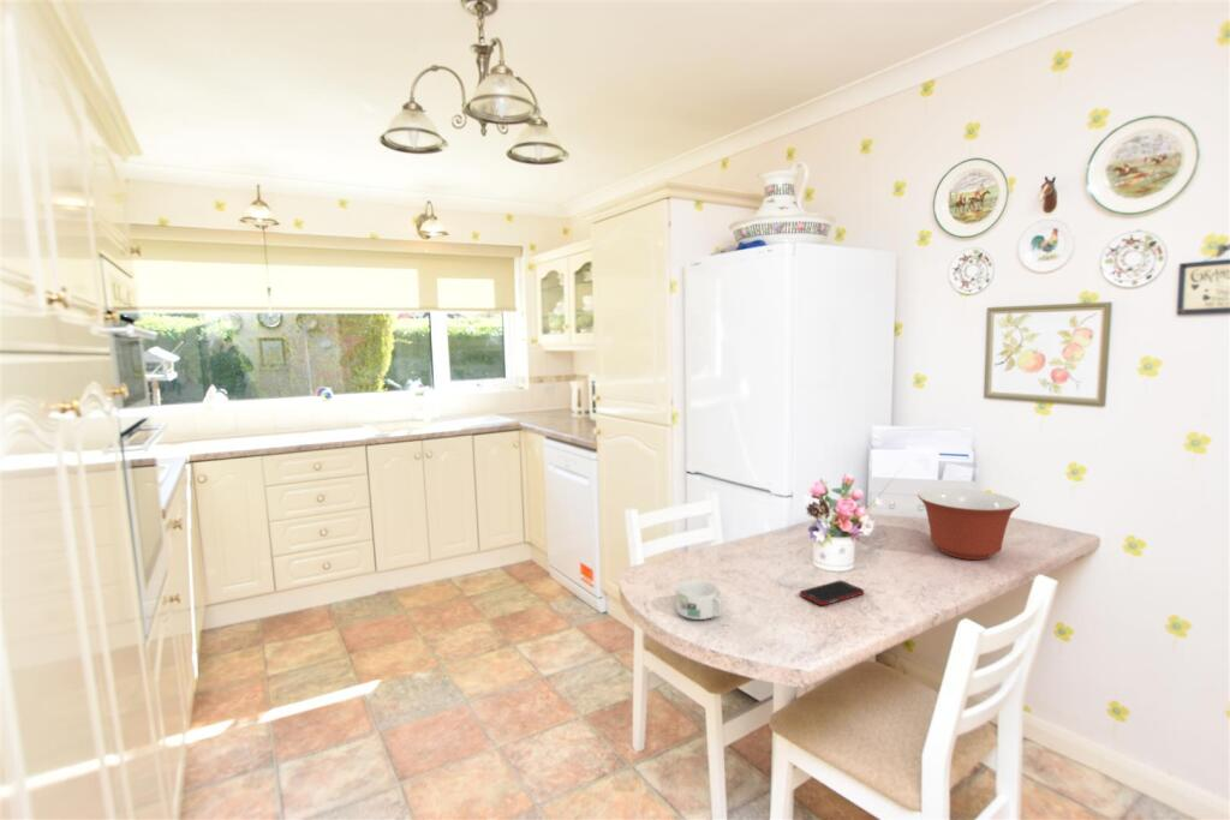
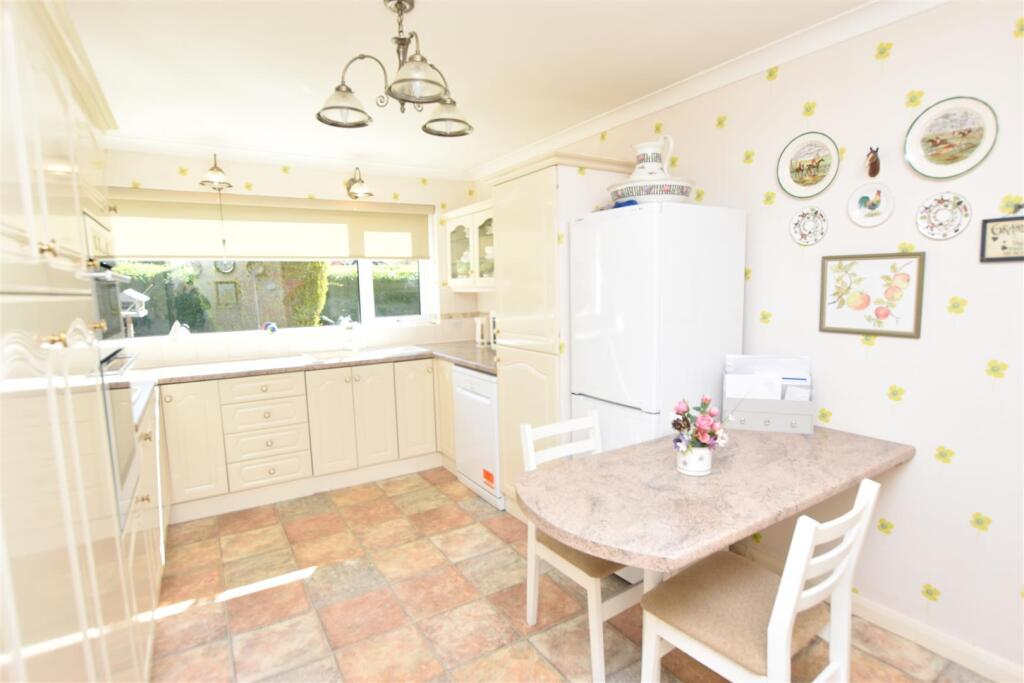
- mixing bowl (966, 525)
- mug (700, 601)
- cell phone (831, 592)
